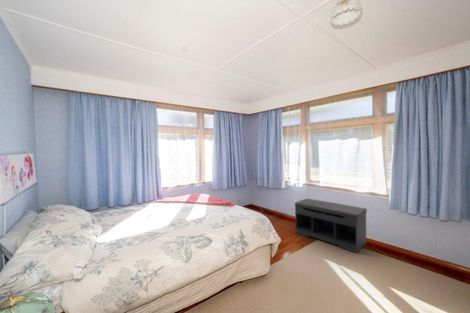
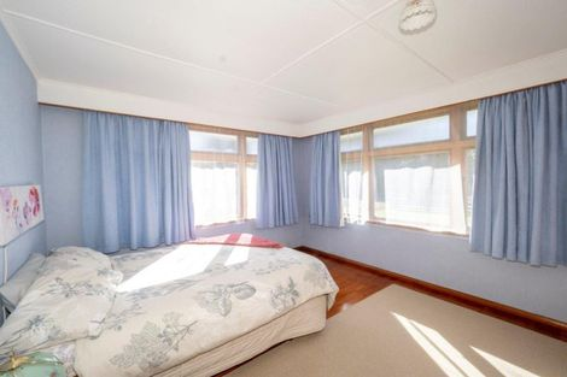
- bench (328, 221)
